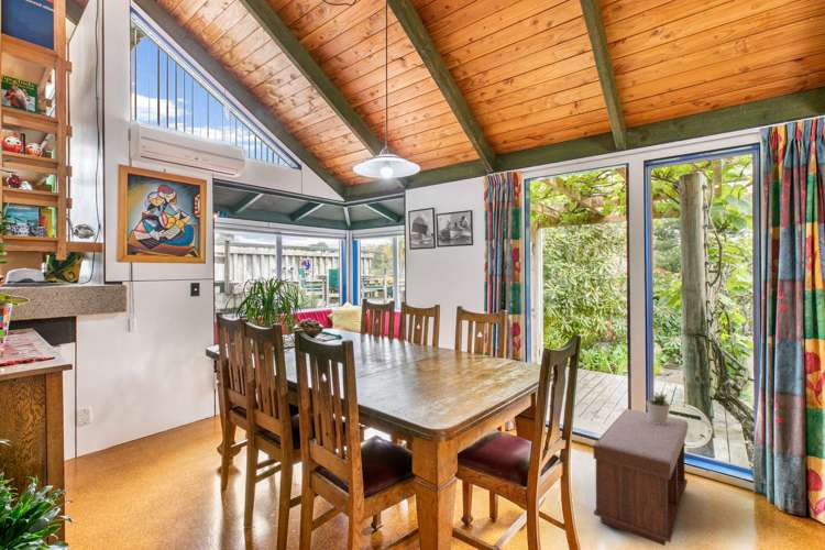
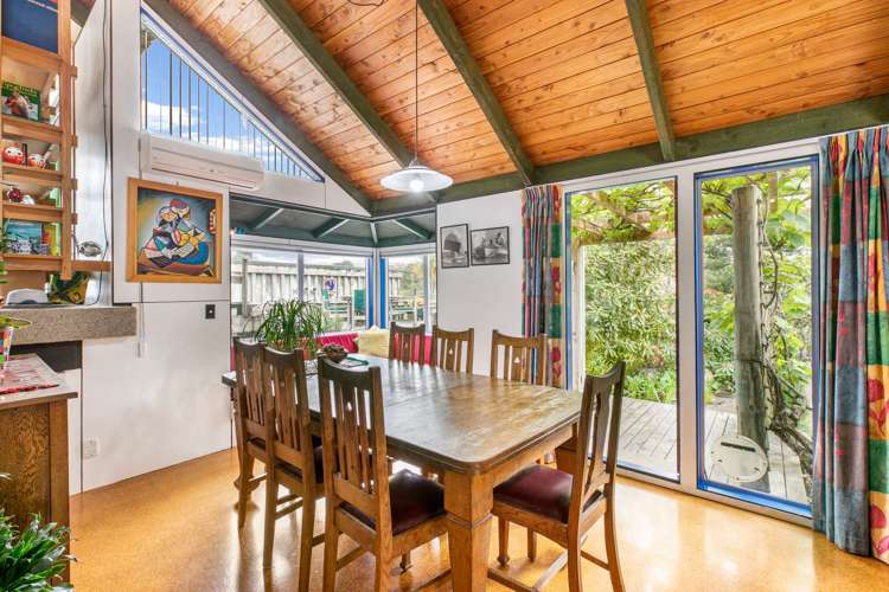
- potted plant (657, 405)
- bench (645, 466)
